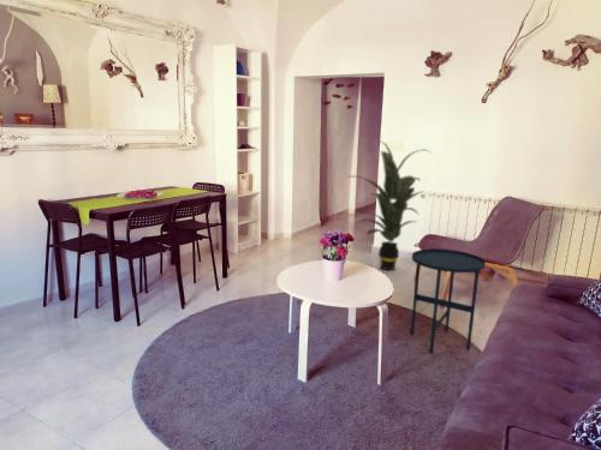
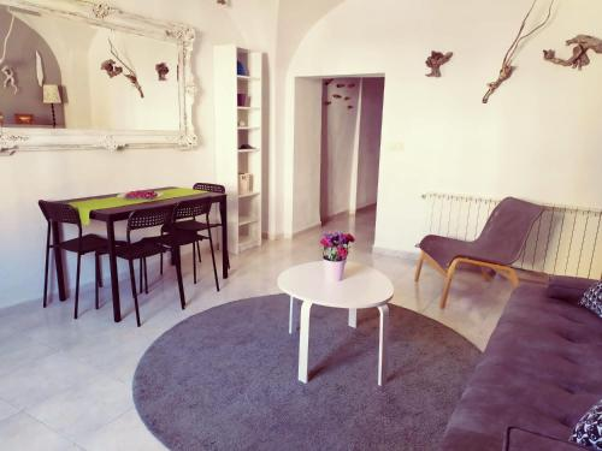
- indoor plant (388, 205)
- side table (442, 300)
